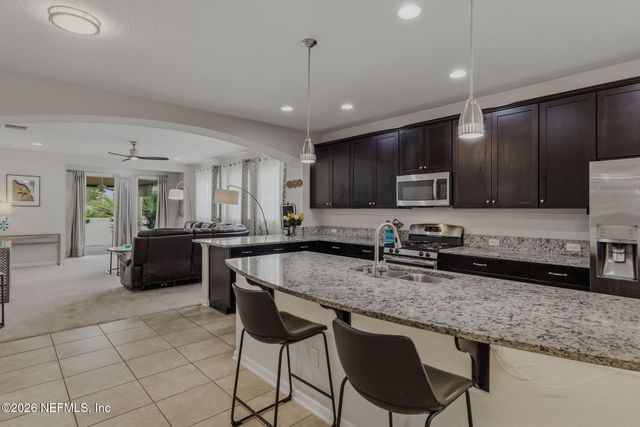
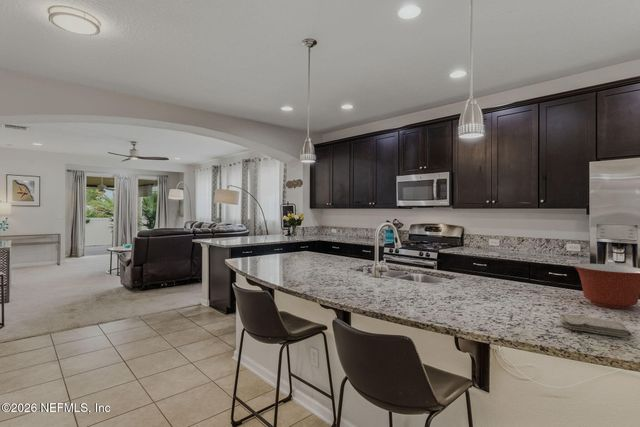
+ washcloth (592, 324)
+ mixing bowl (609, 286)
